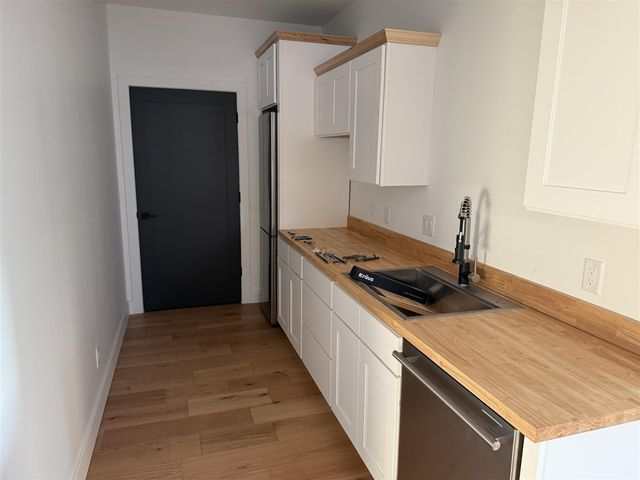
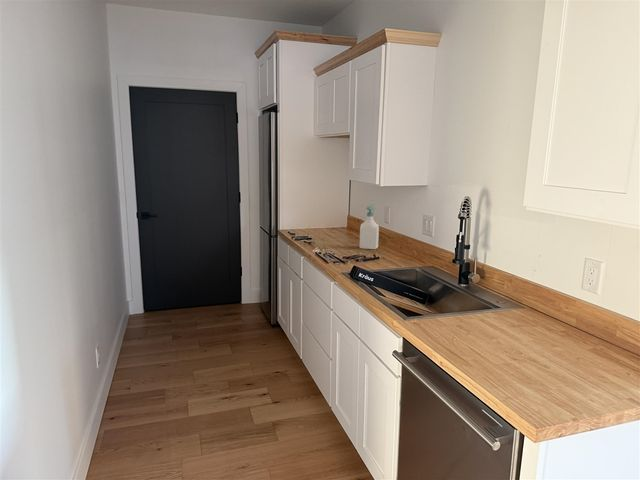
+ soap bottle (369, 227)
